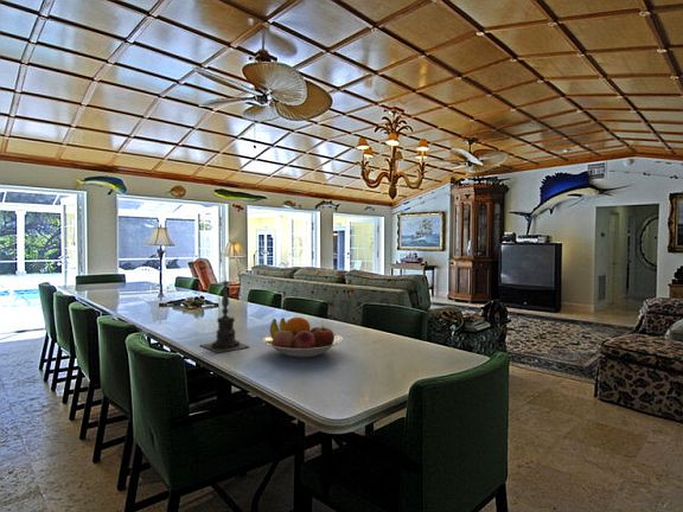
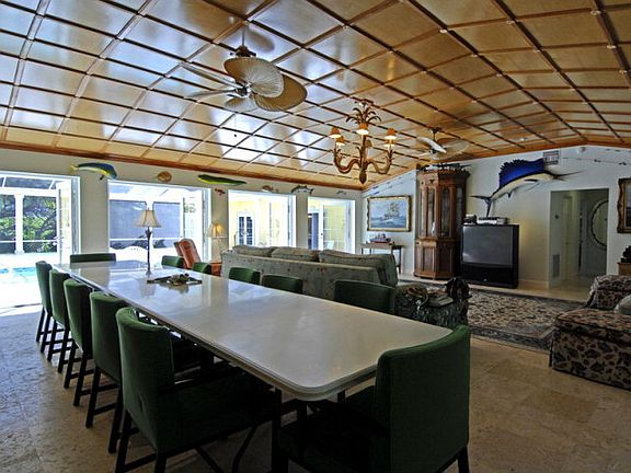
- fruit bowl (302, 335)
- candle holder (224, 308)
